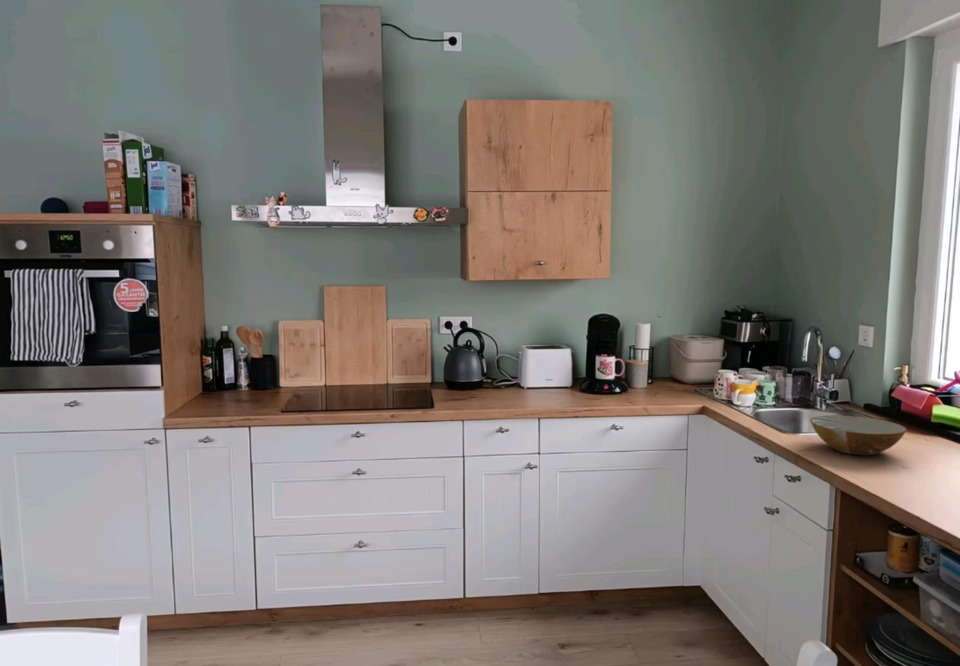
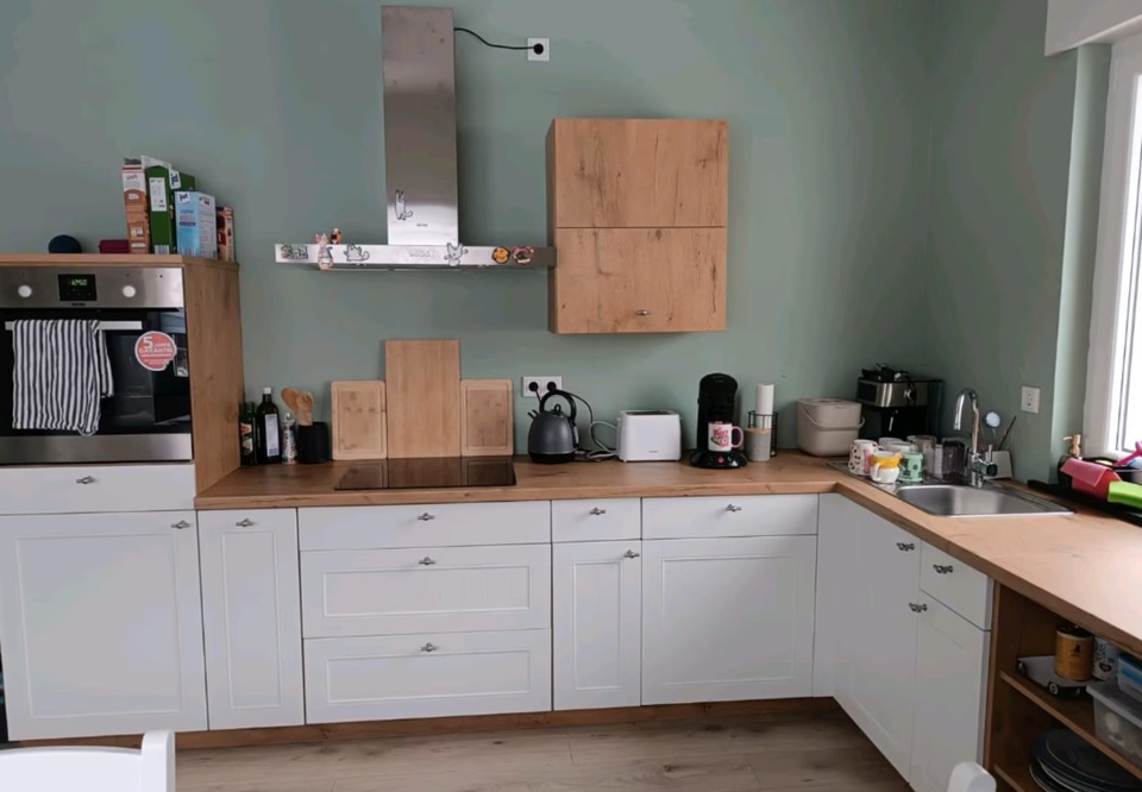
- bowl (856, 437)
